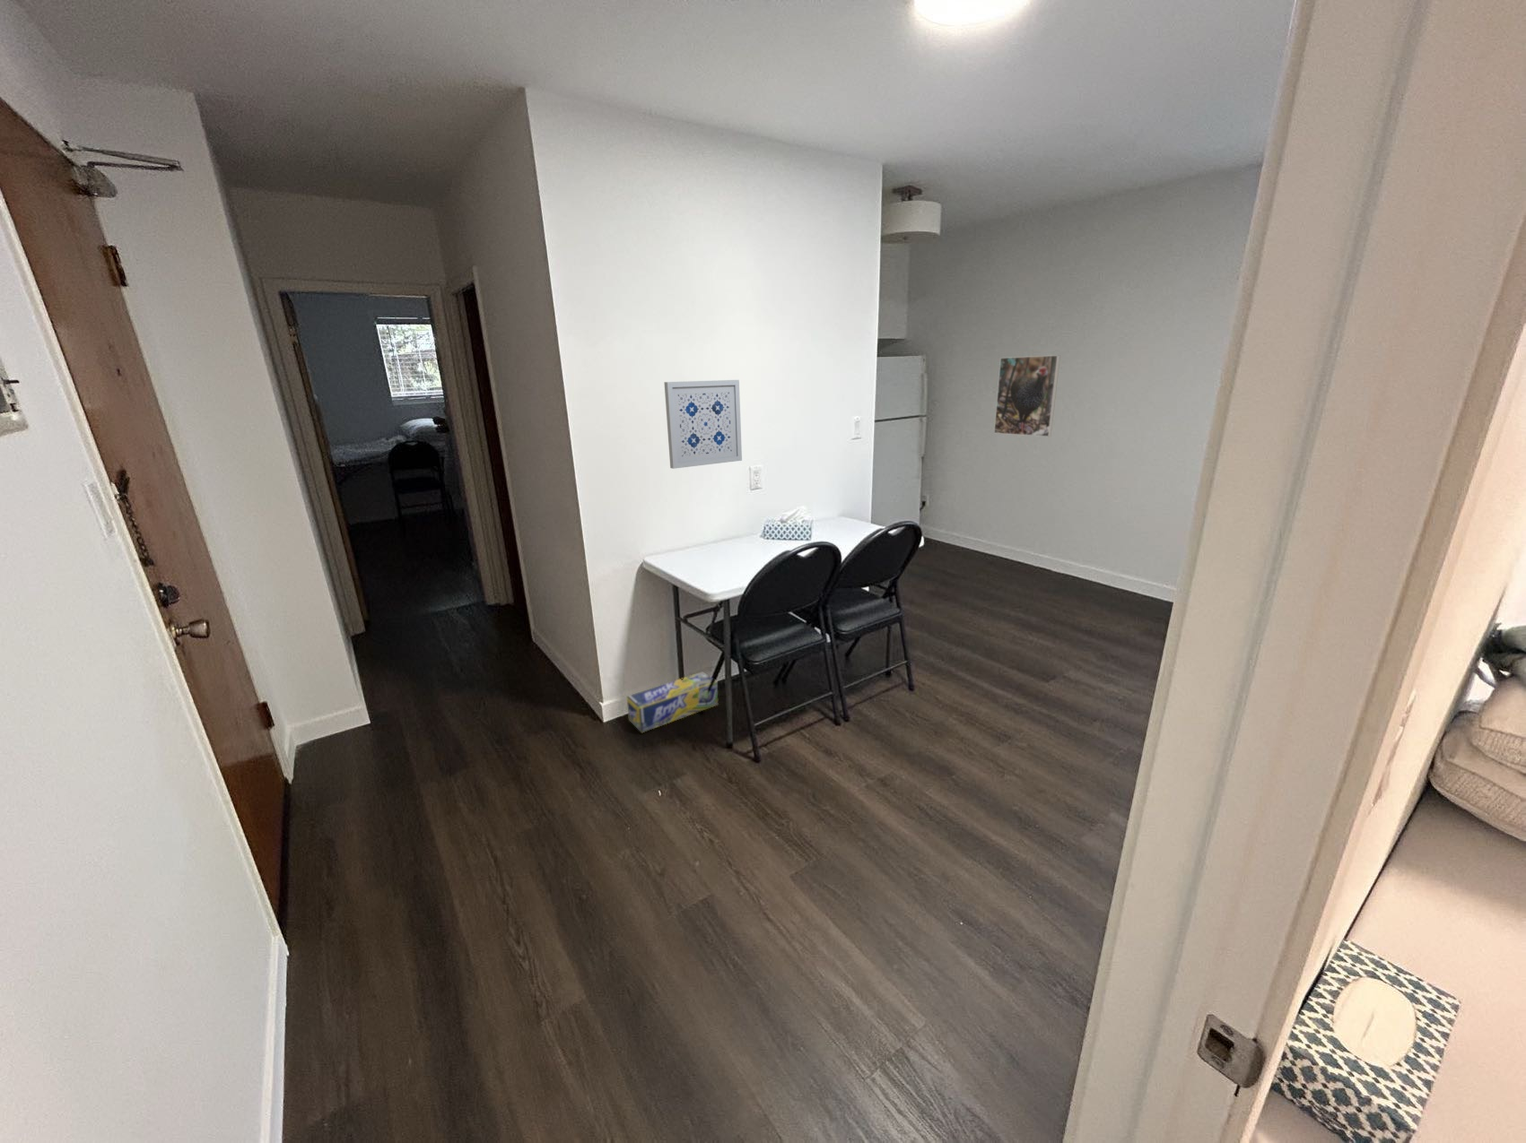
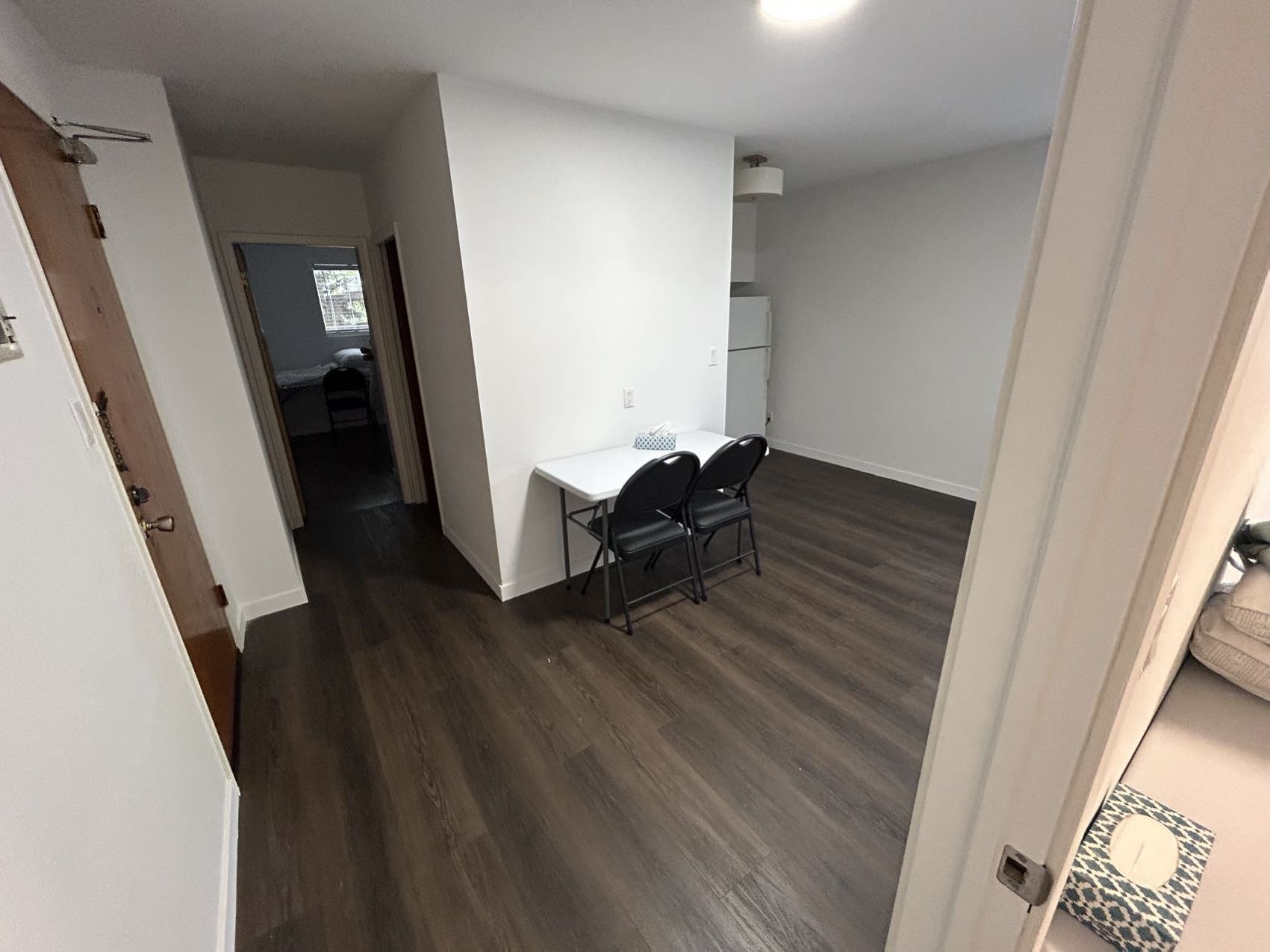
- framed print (1025, 396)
- box (673, 700)
- wall art (705, 423)
